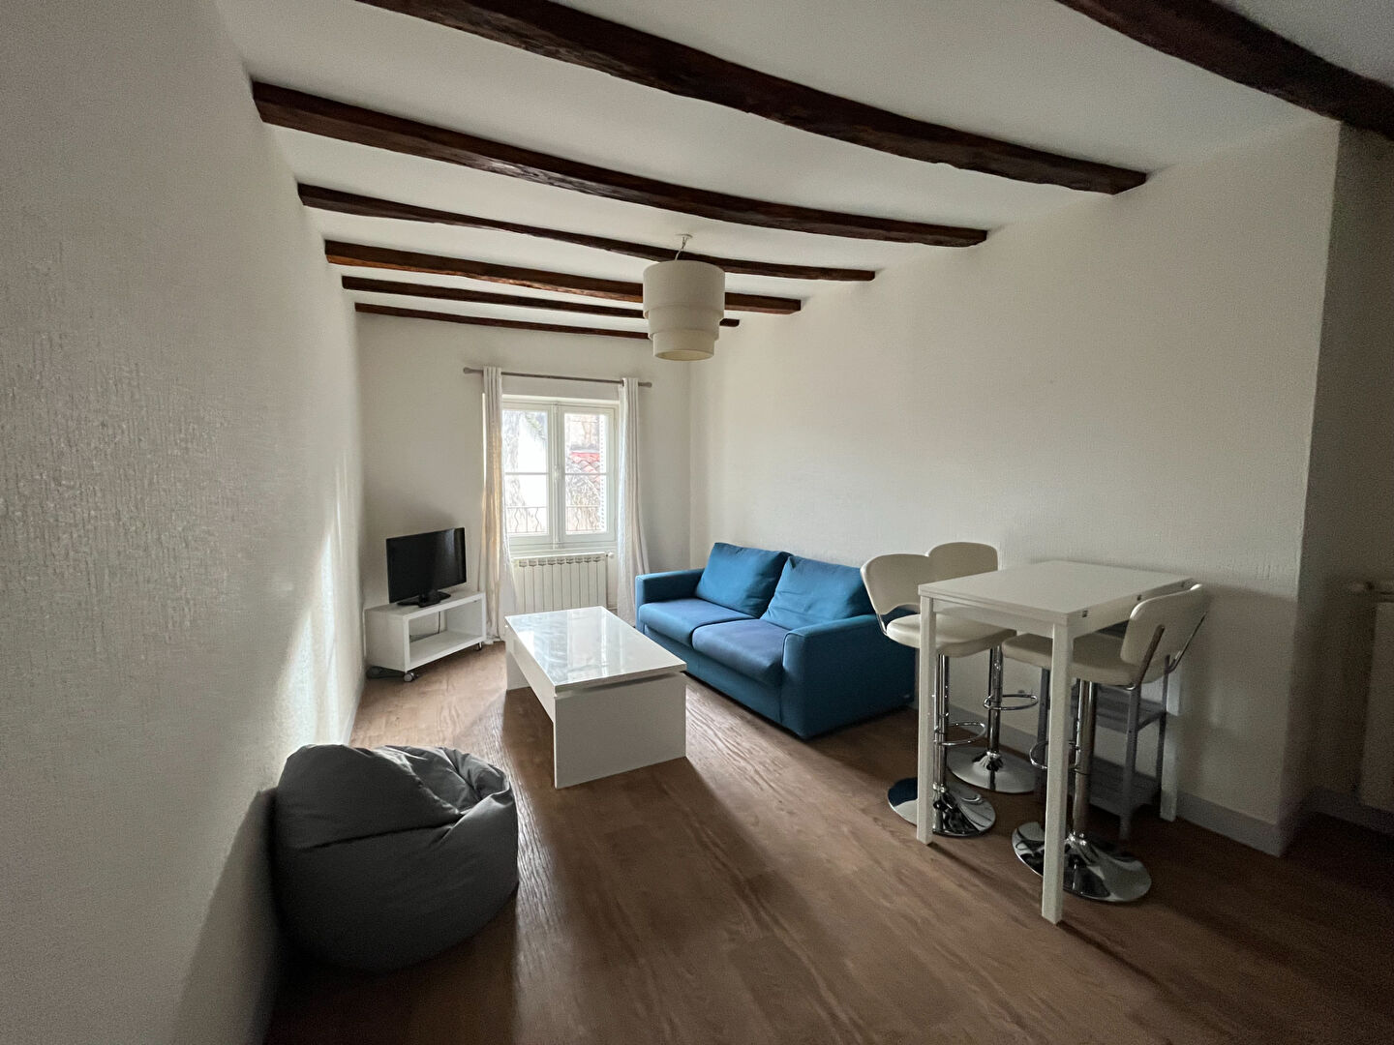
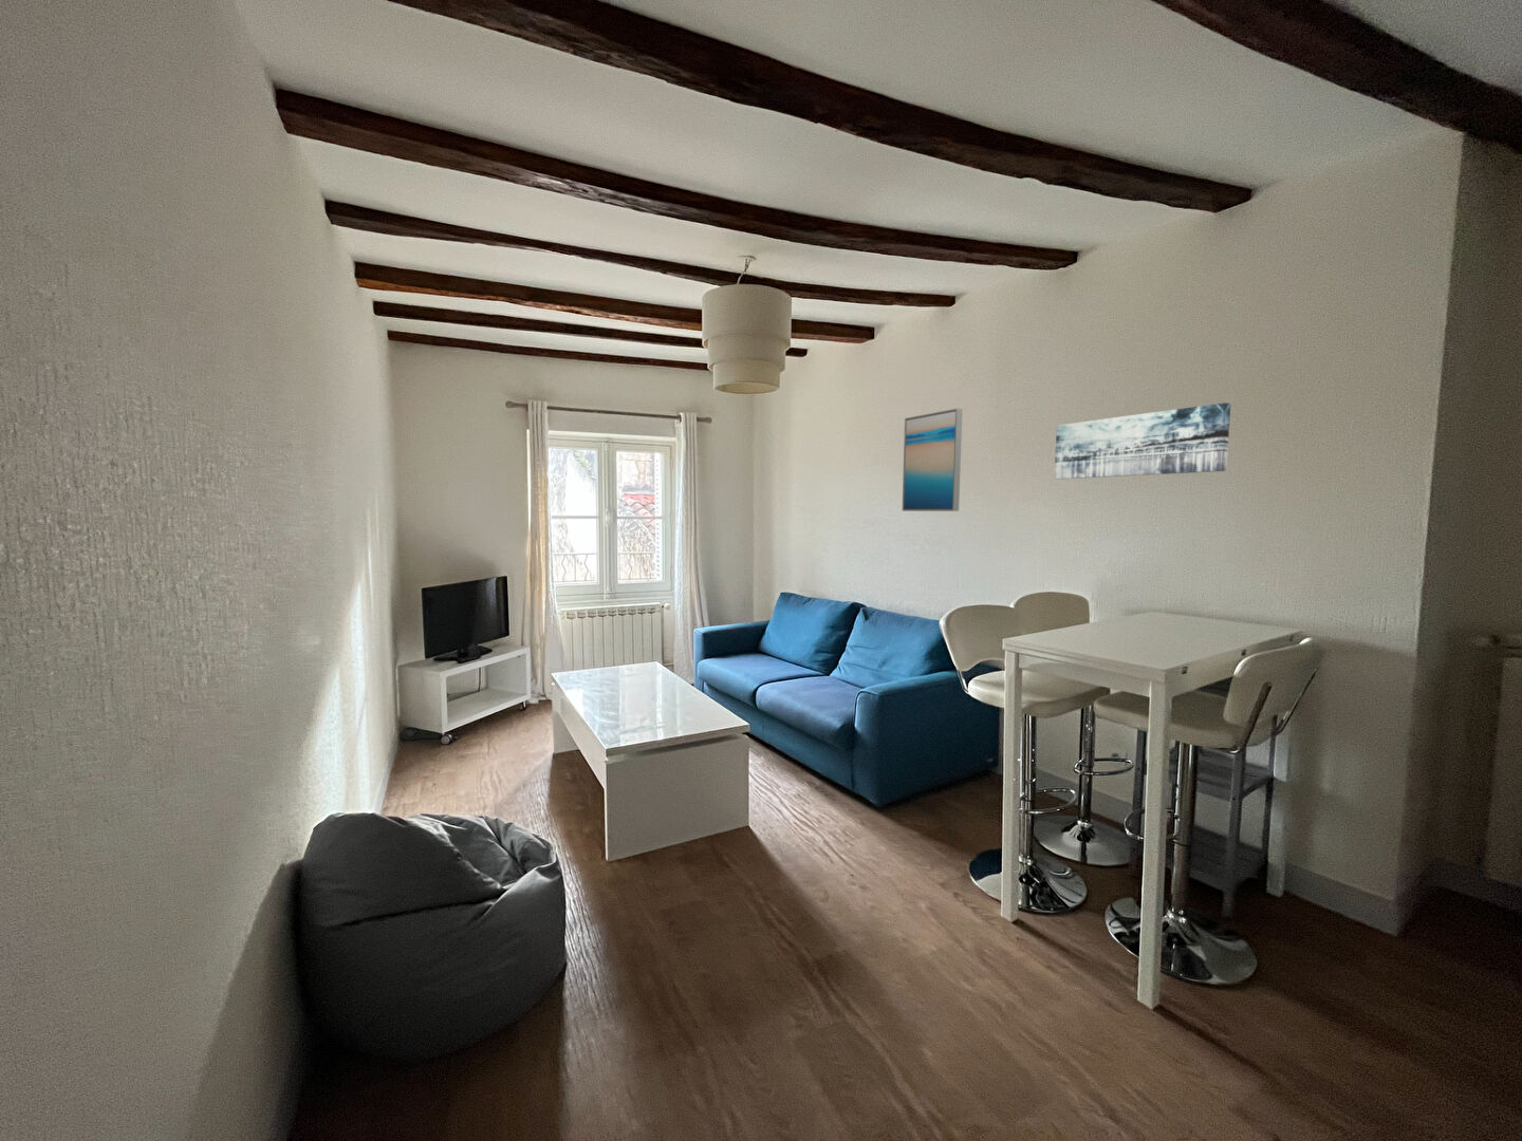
+ wall art (1133, 445)
+ wall art (930, 463)
